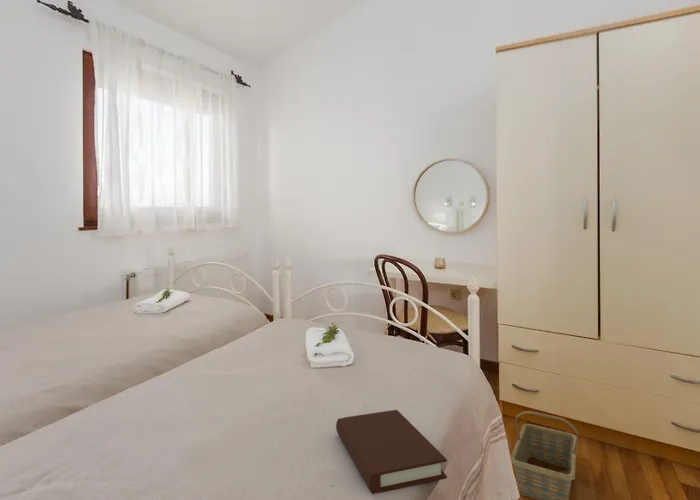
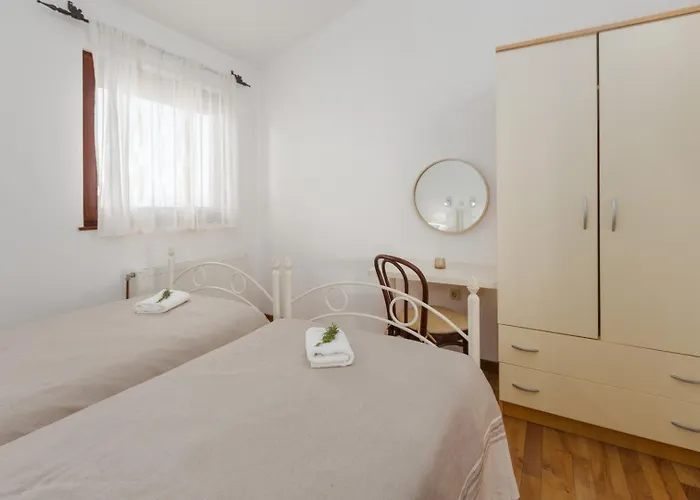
- book (385, 445)
- basket (545, 447)
